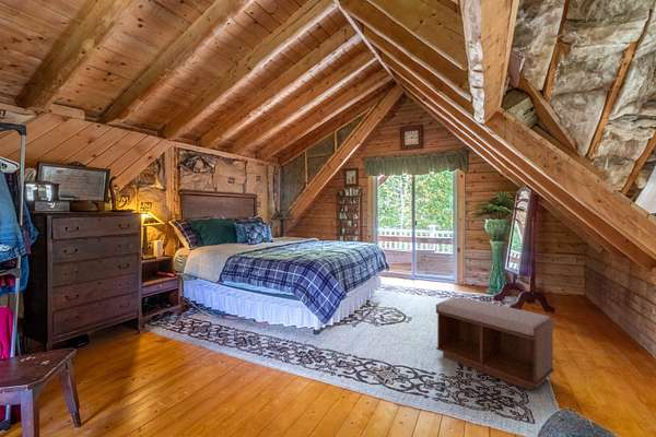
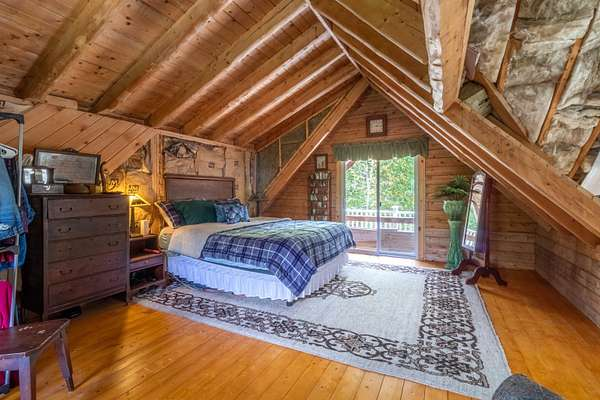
- bench (490, 336)
